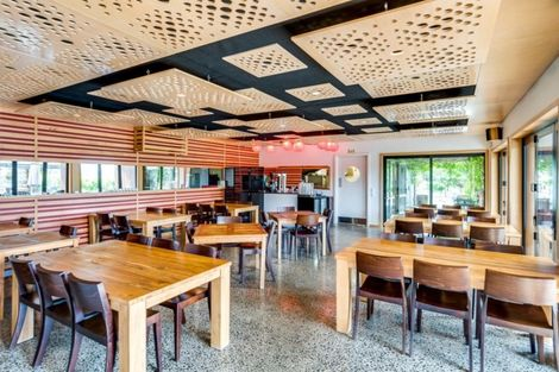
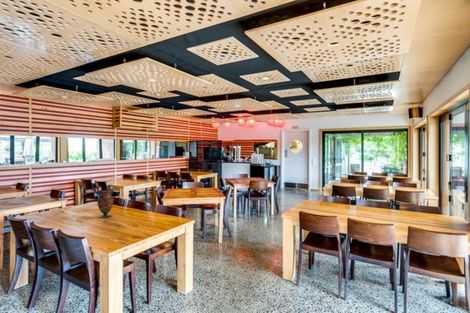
+ vase (105, 200)
